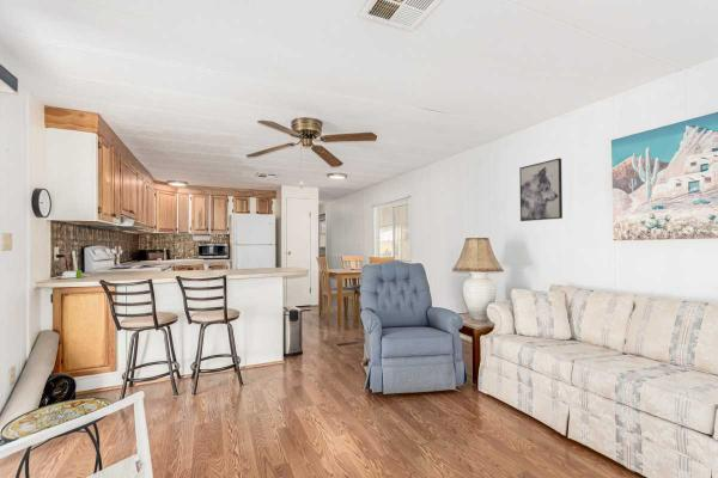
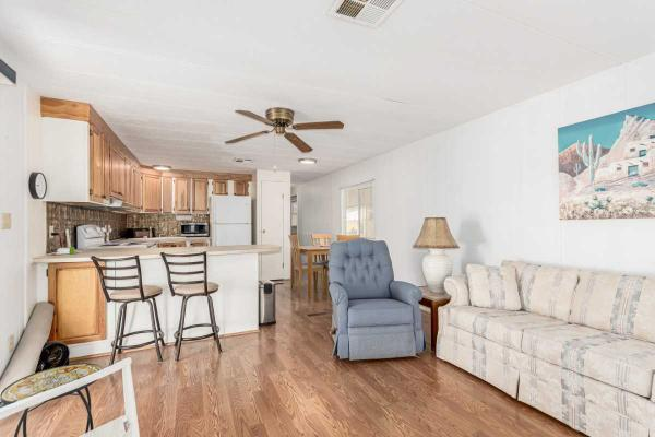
- wall art (540, 191)
